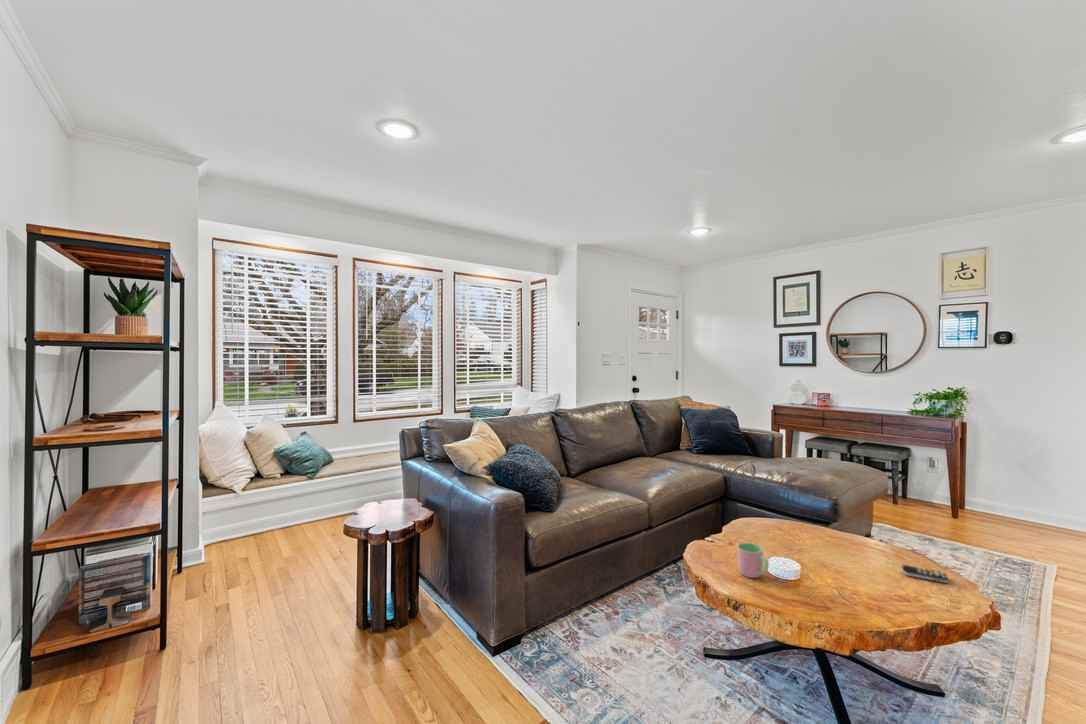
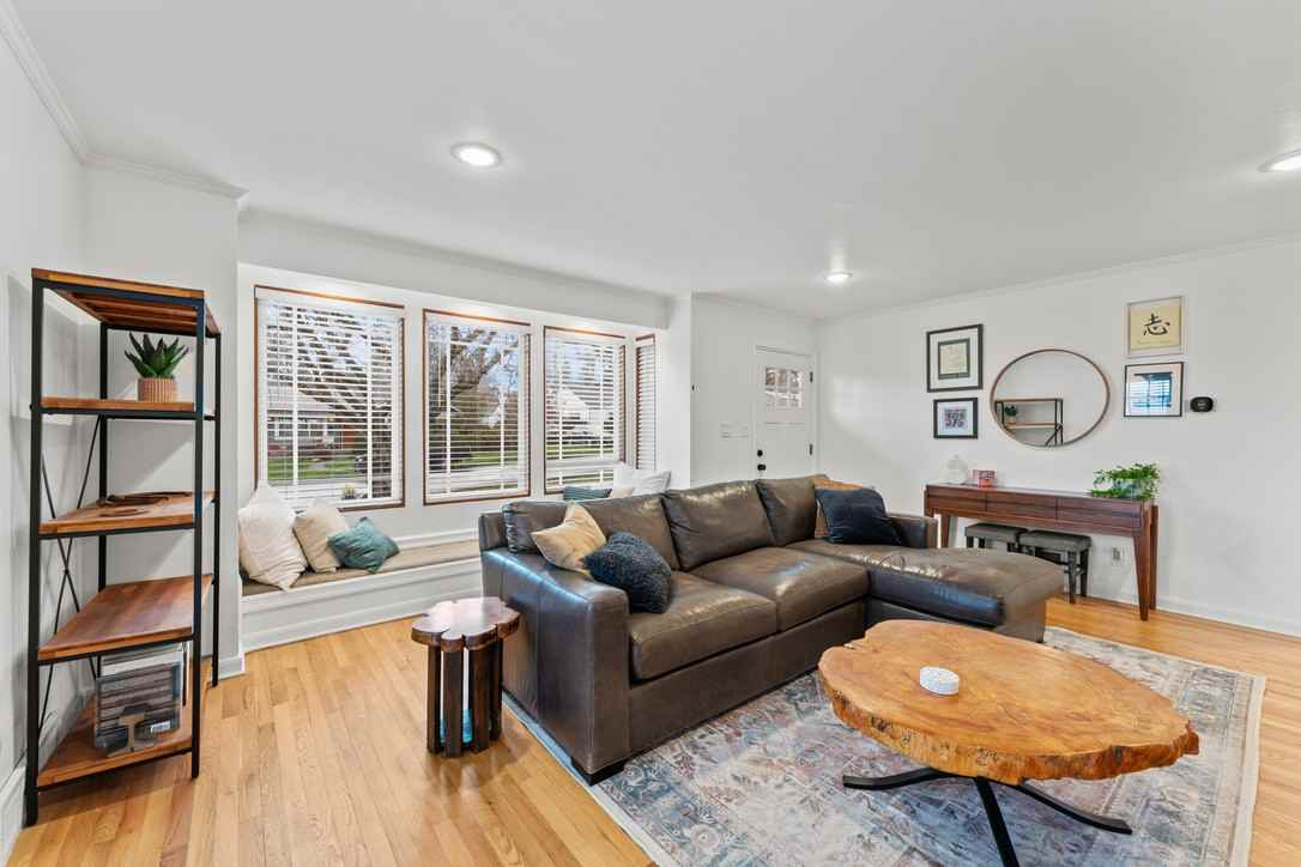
- remote control (924, 573)
- cup (753, 562)
